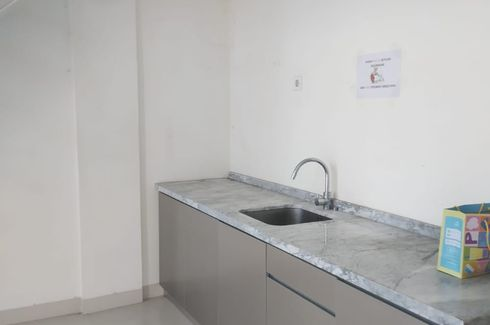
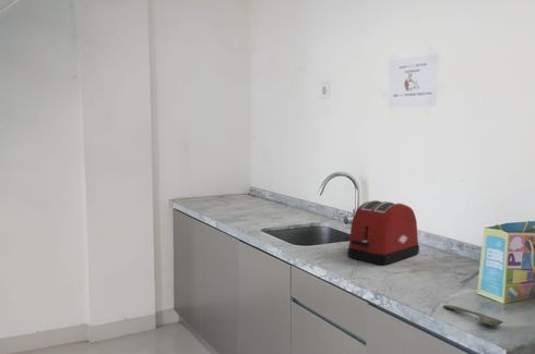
+ spoon (471, 313)
+ toaster (383, 229)
